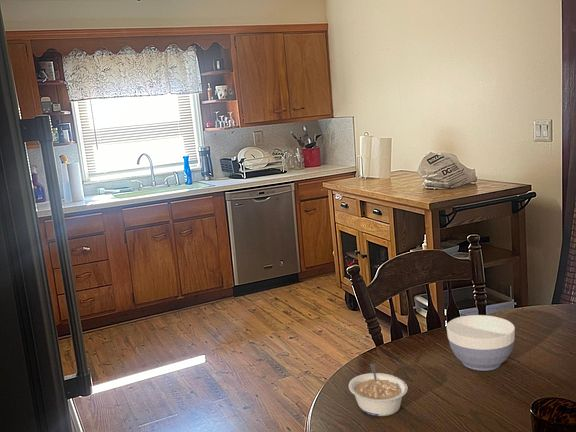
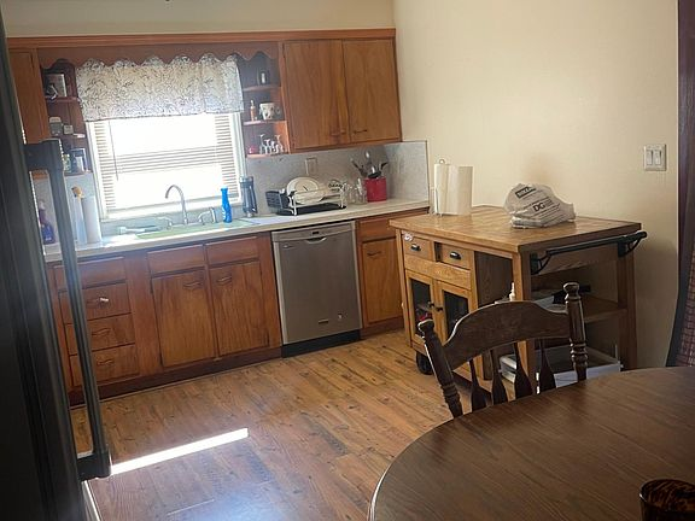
- bowl (480, 344)
- legume (376, 393)
